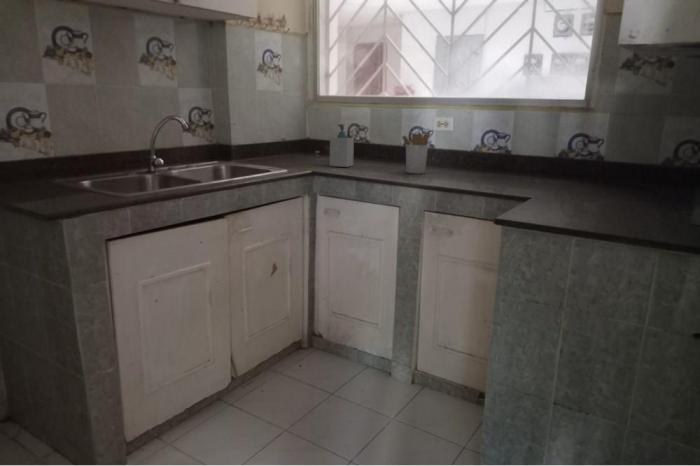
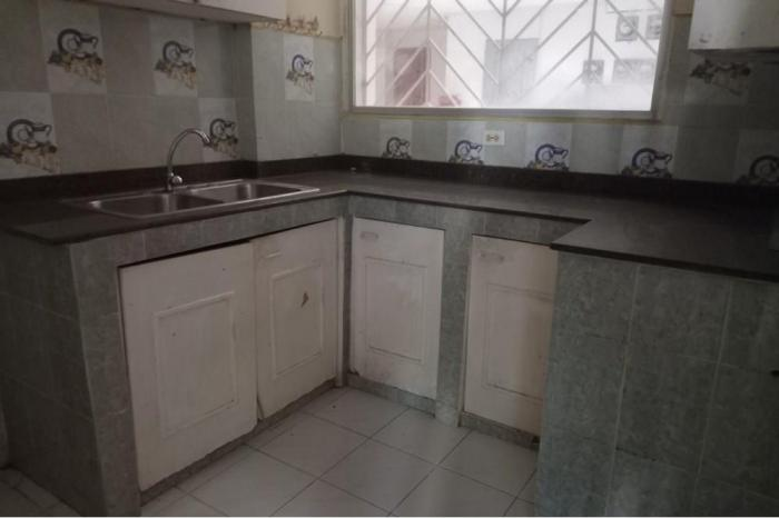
- soap bottle (341, 145)
- utensil holder (417, 152)
